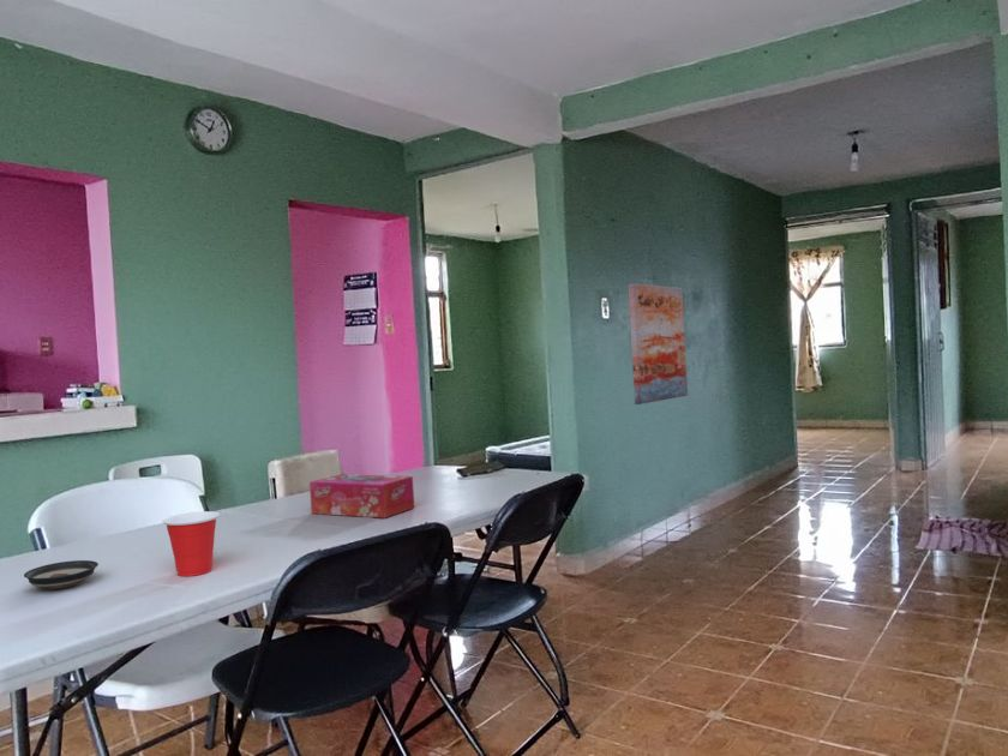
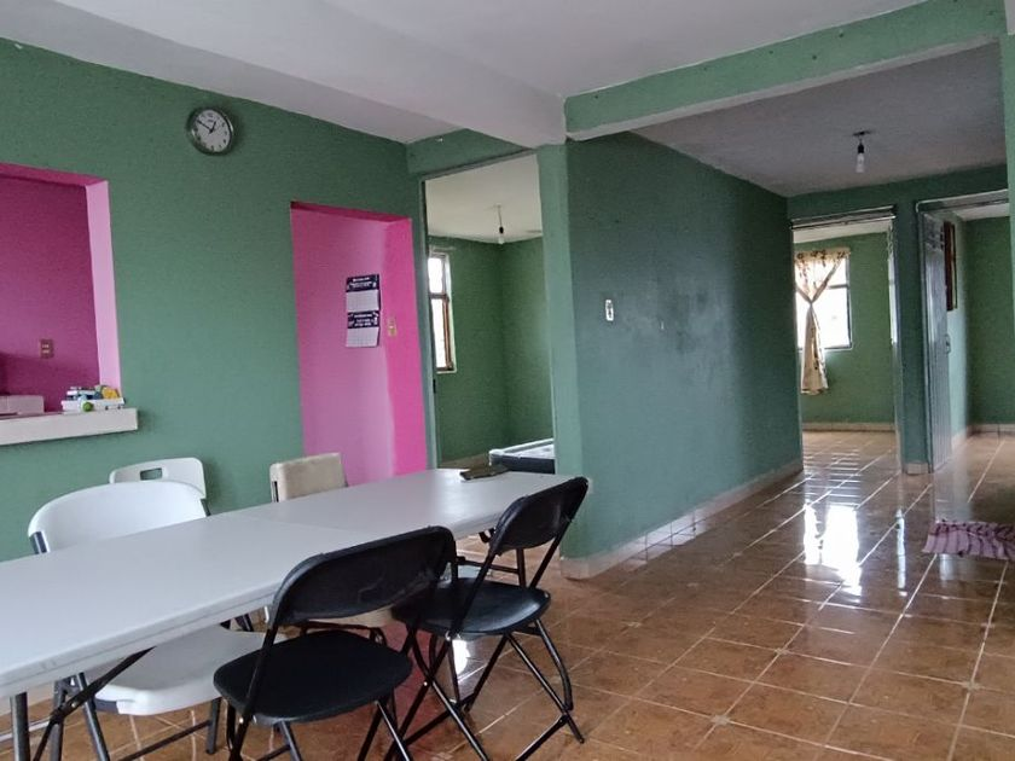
- saucer (61, 576)
- wall art (659, 342)
- cup (192, 544)
- tissue box (361, 494)
